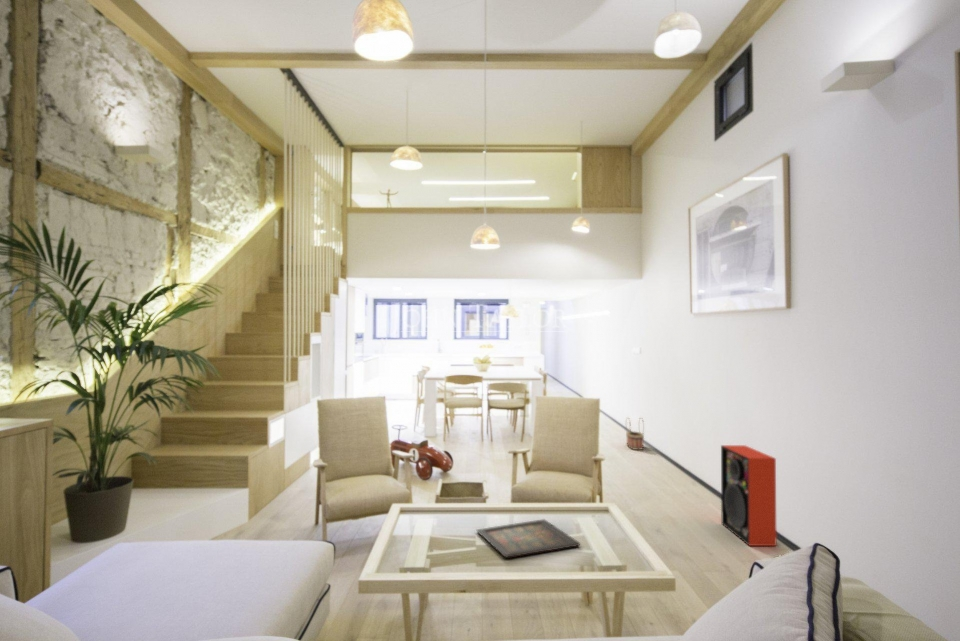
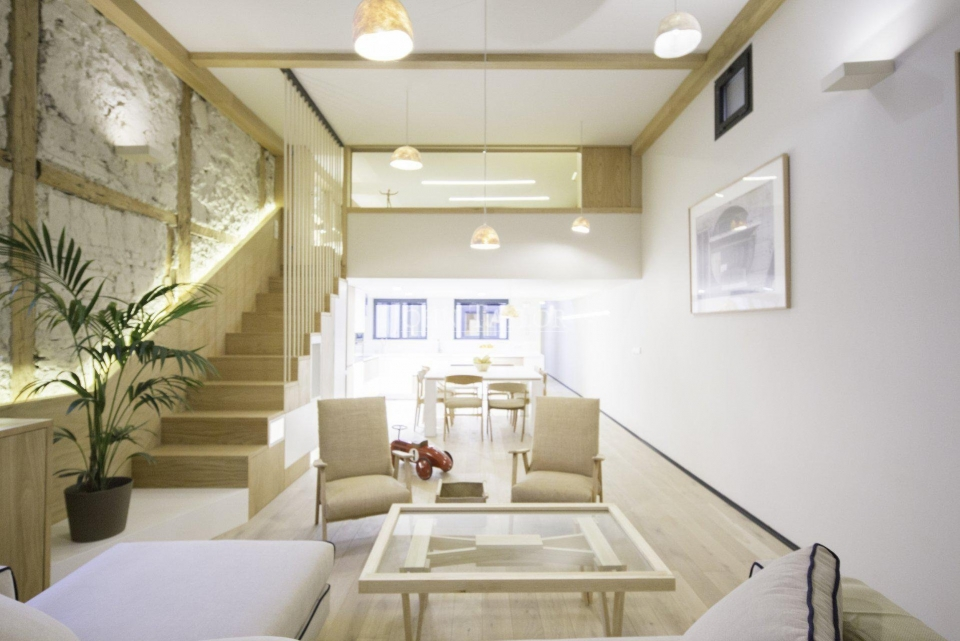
- icon panel (526, 537)
- basket (634, 432)
- speaker (747, 492)
